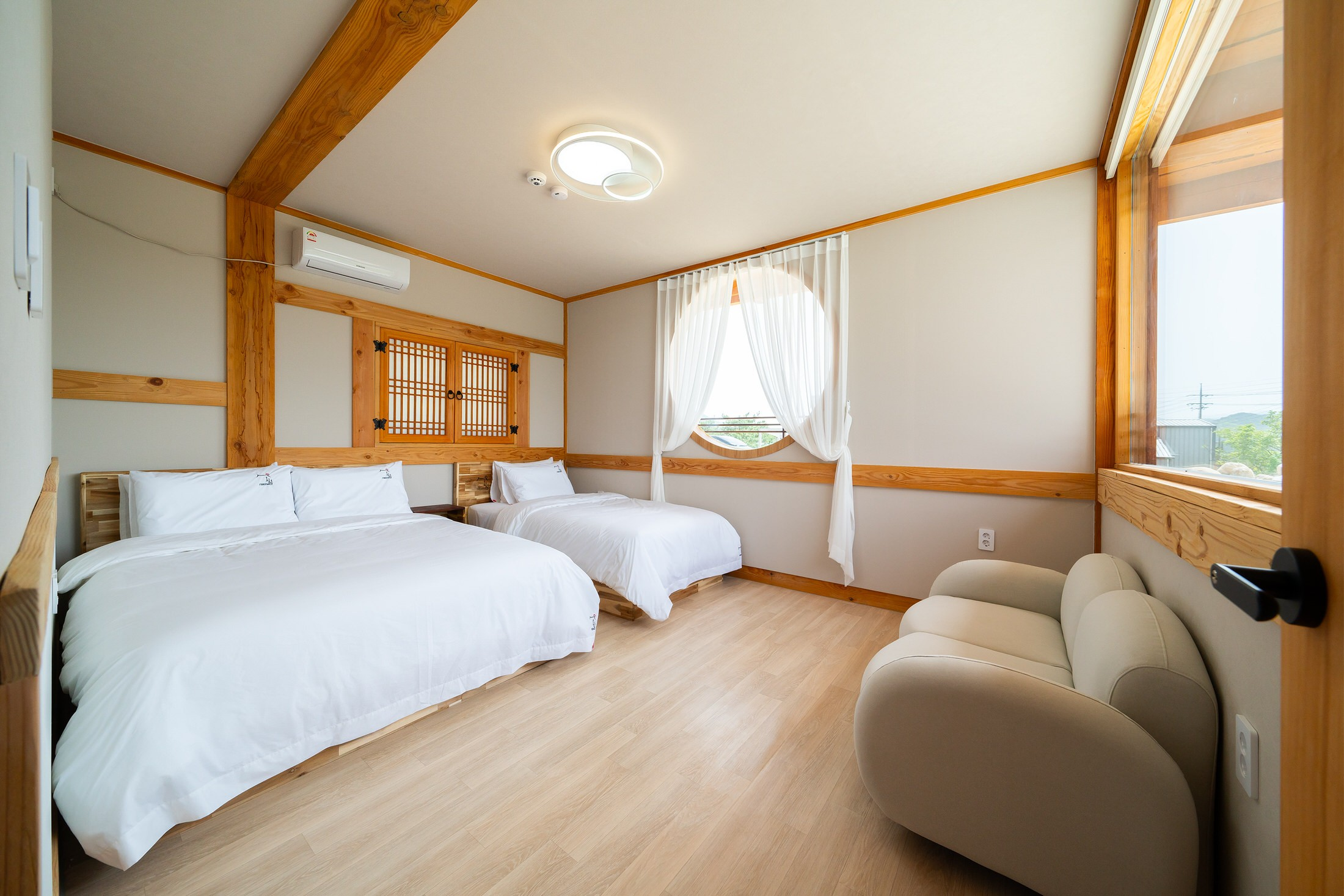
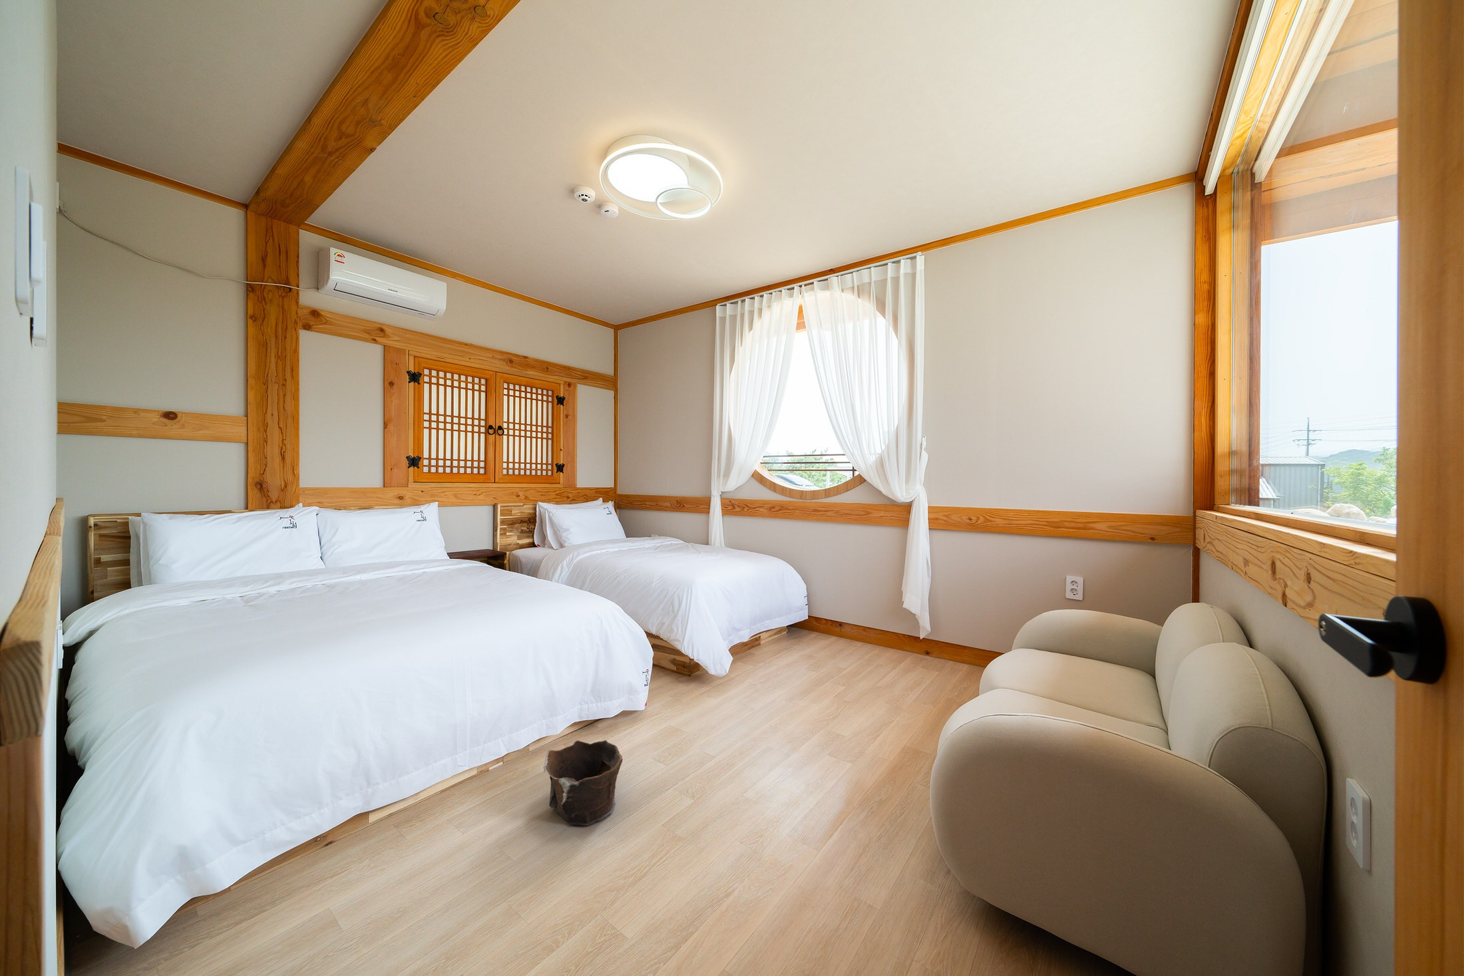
+ clay pot (584, 770)
